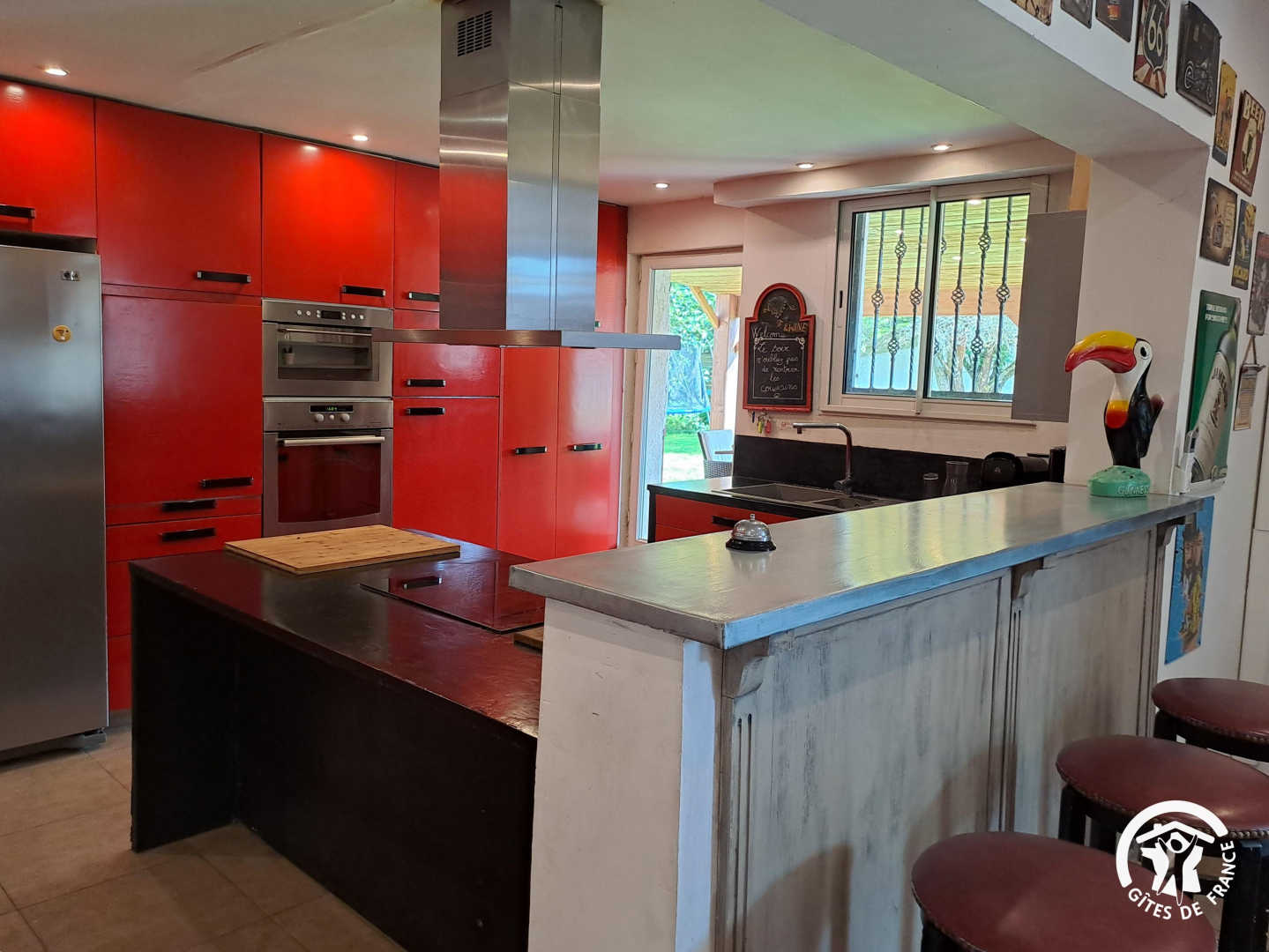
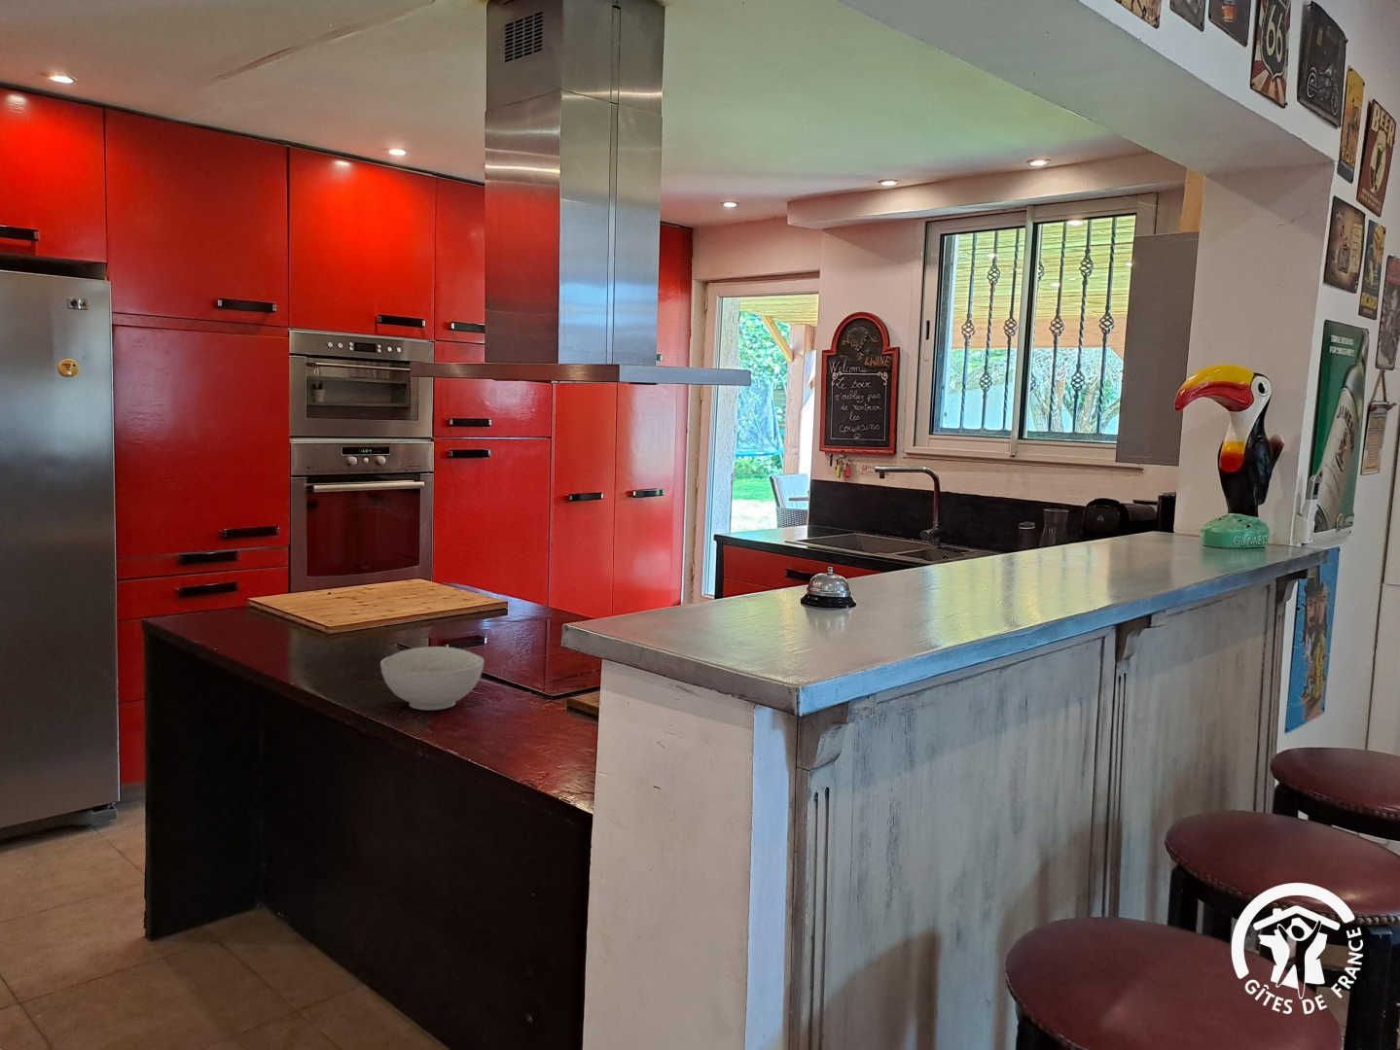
+ bowl (432, 677)
